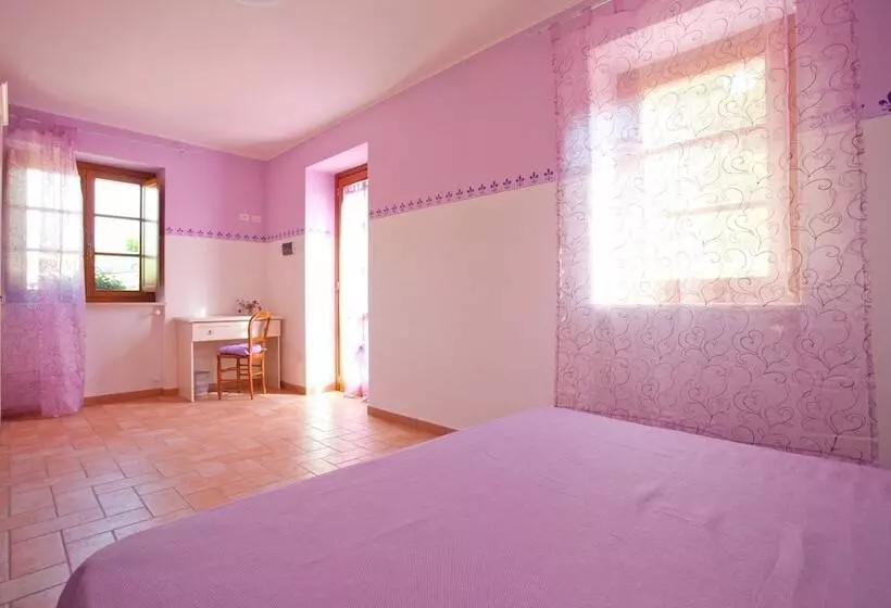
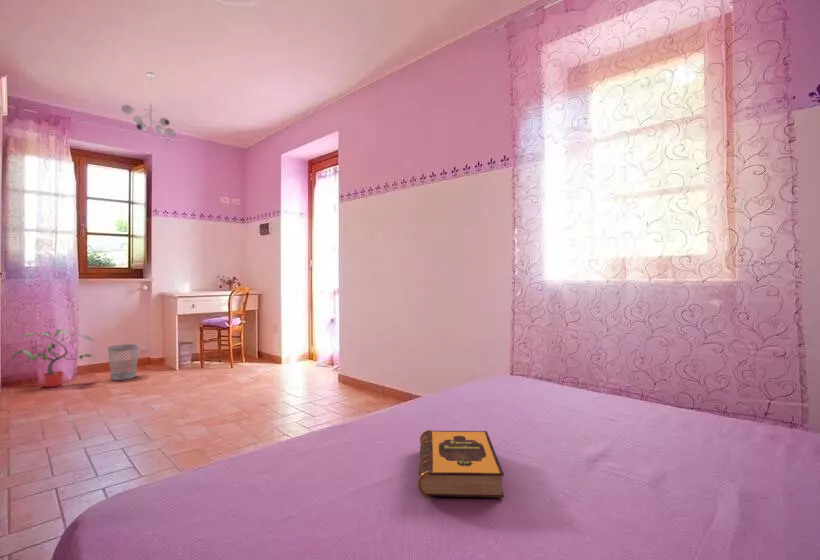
+ ceiling light fixture (150, 105)
+ wastebasket (123, 362)
+ potted plant (56, 357)
+ hardback book (456, 459)
